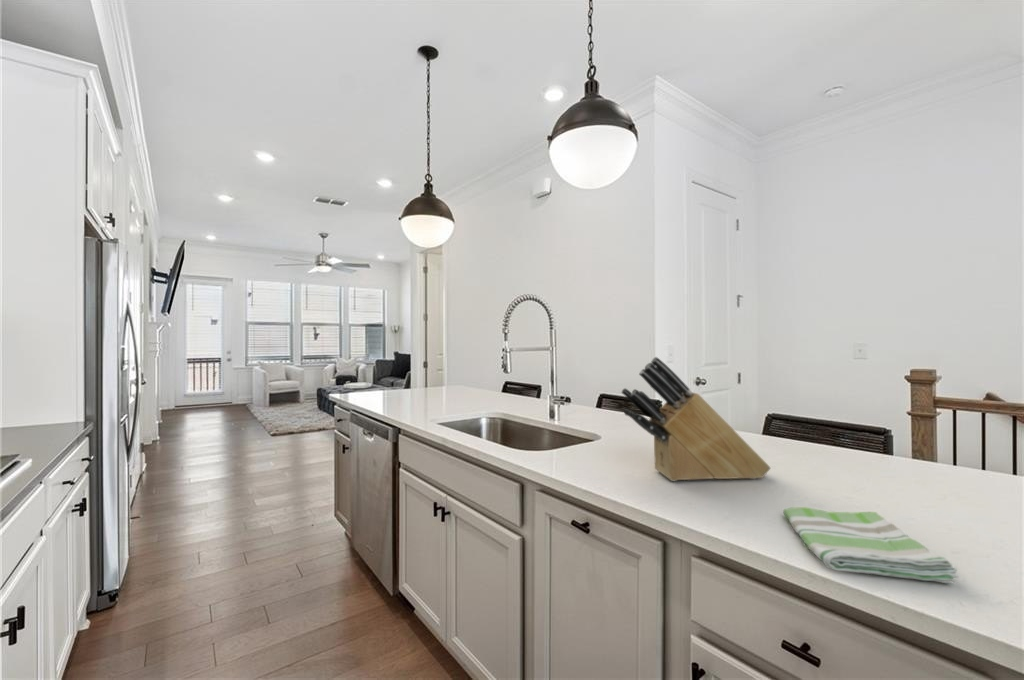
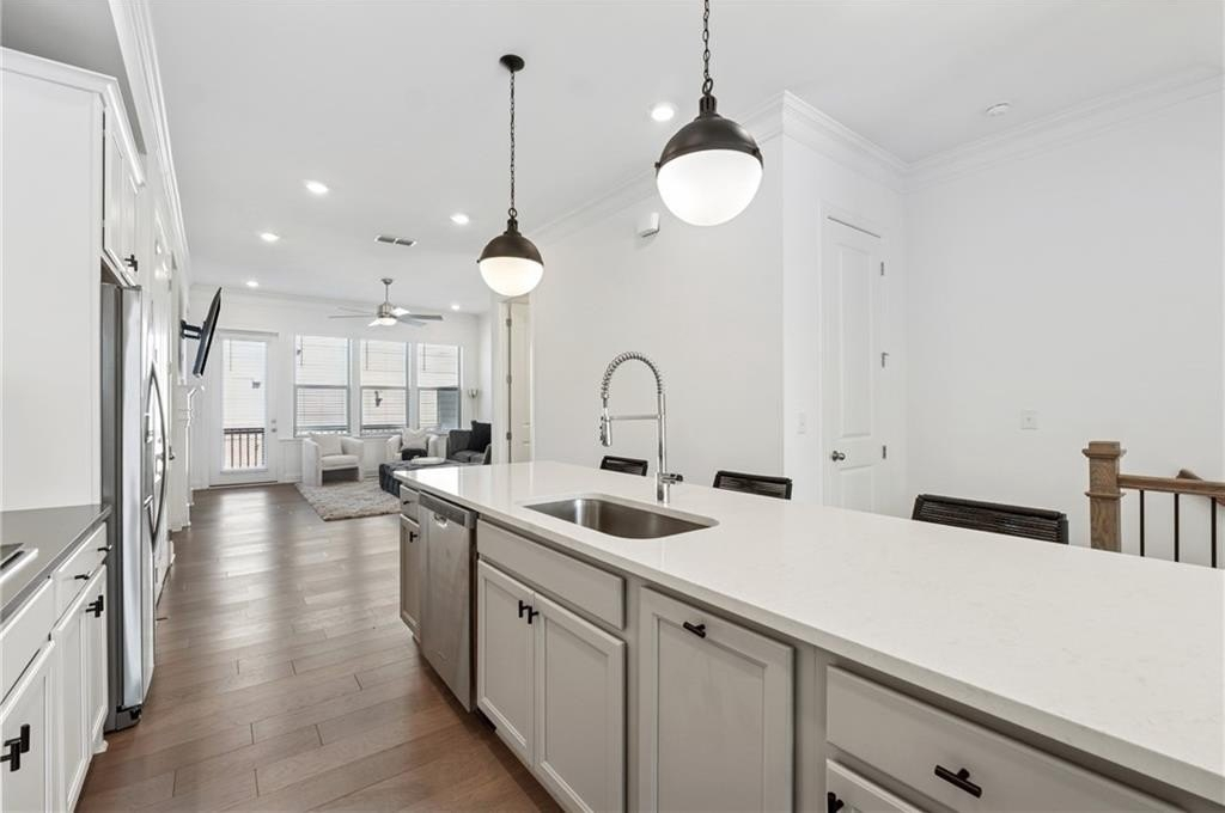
- dish towel (855, 535)
- knife block (692, 415)
